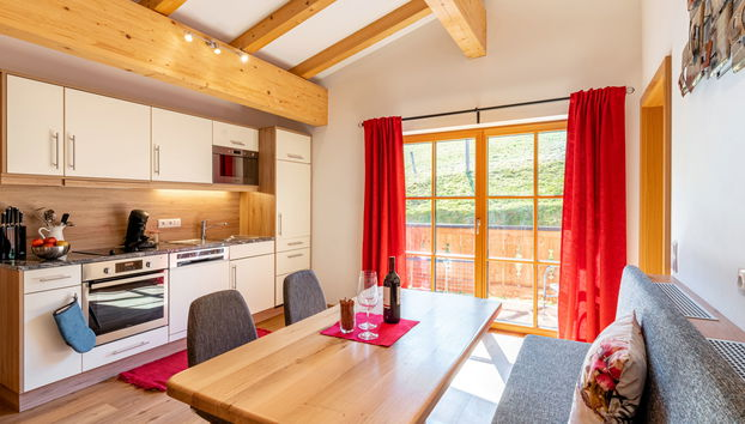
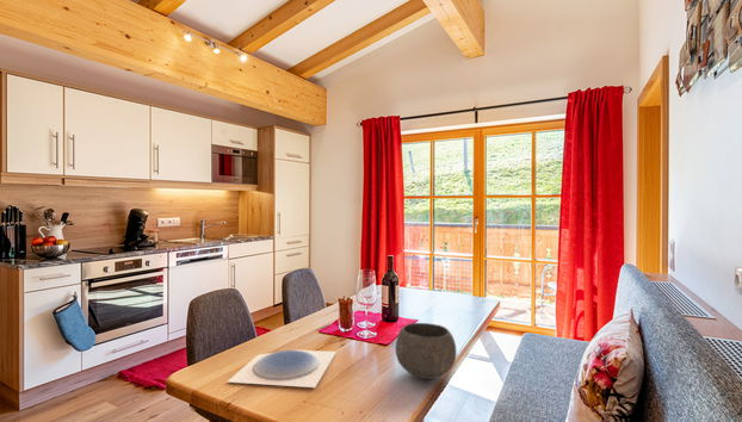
+ plate (286, 361)
+ bowl (425, 352)
